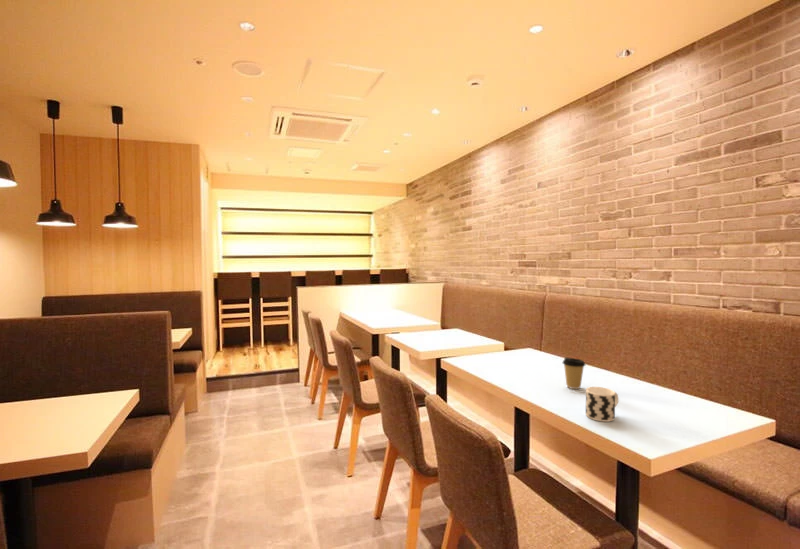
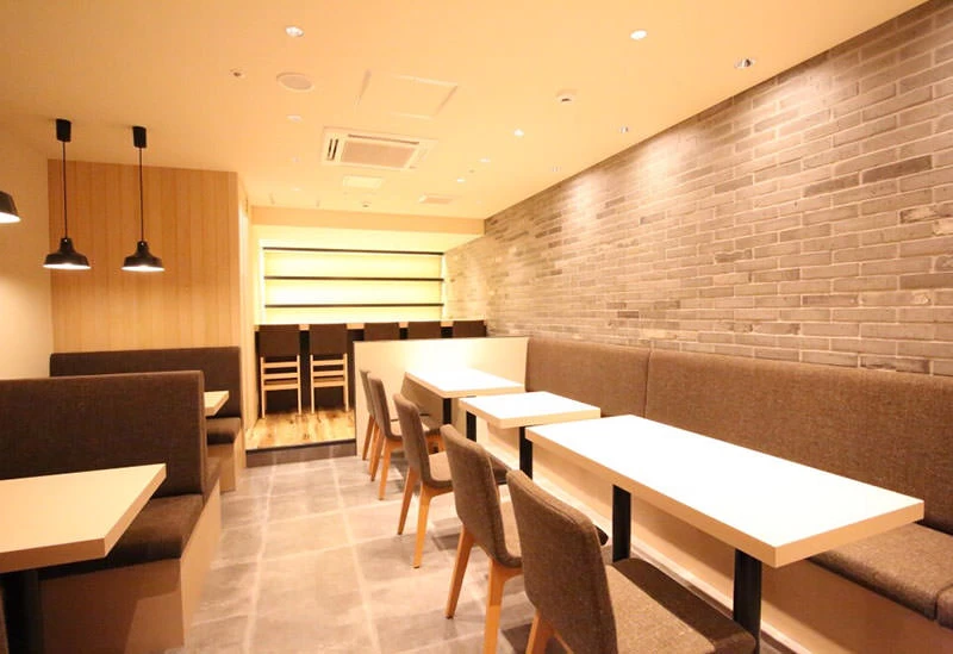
- coffee cup (573, 373)
- cup (603, 403)
